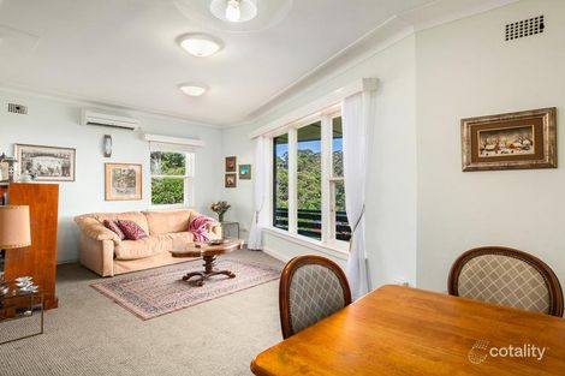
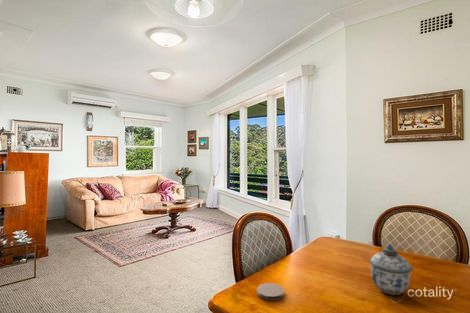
+ lidded jar (390, 267)
+ coaster (270, 291)
